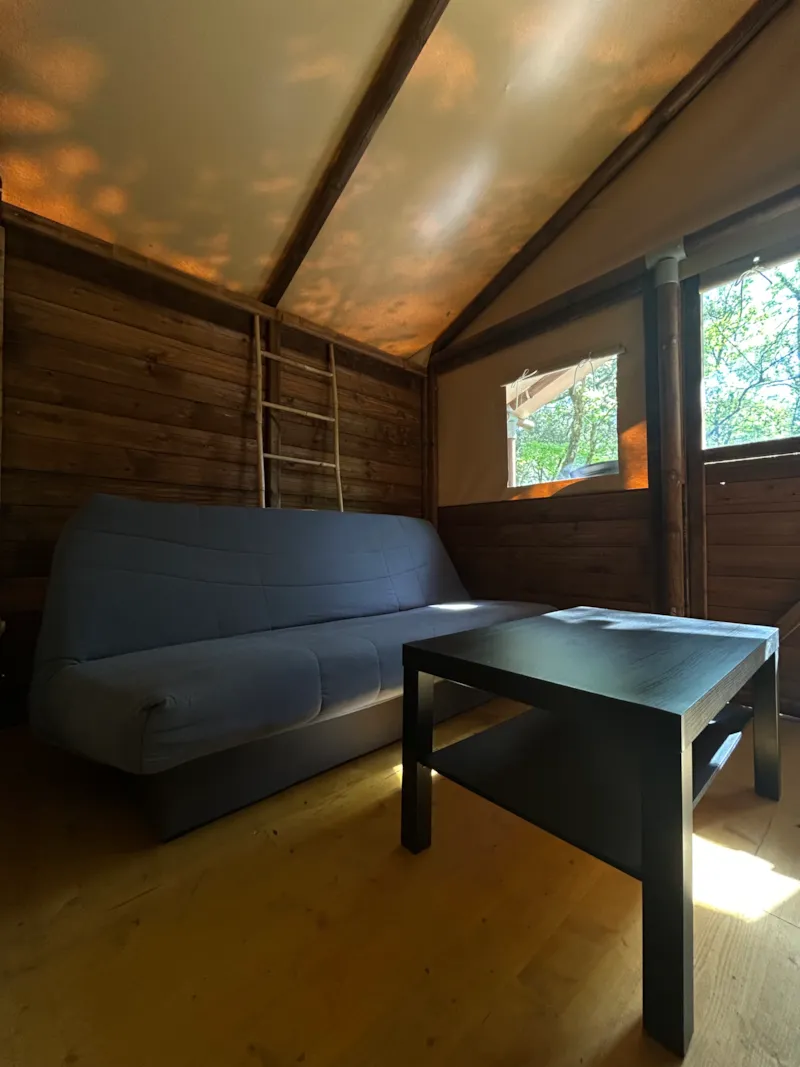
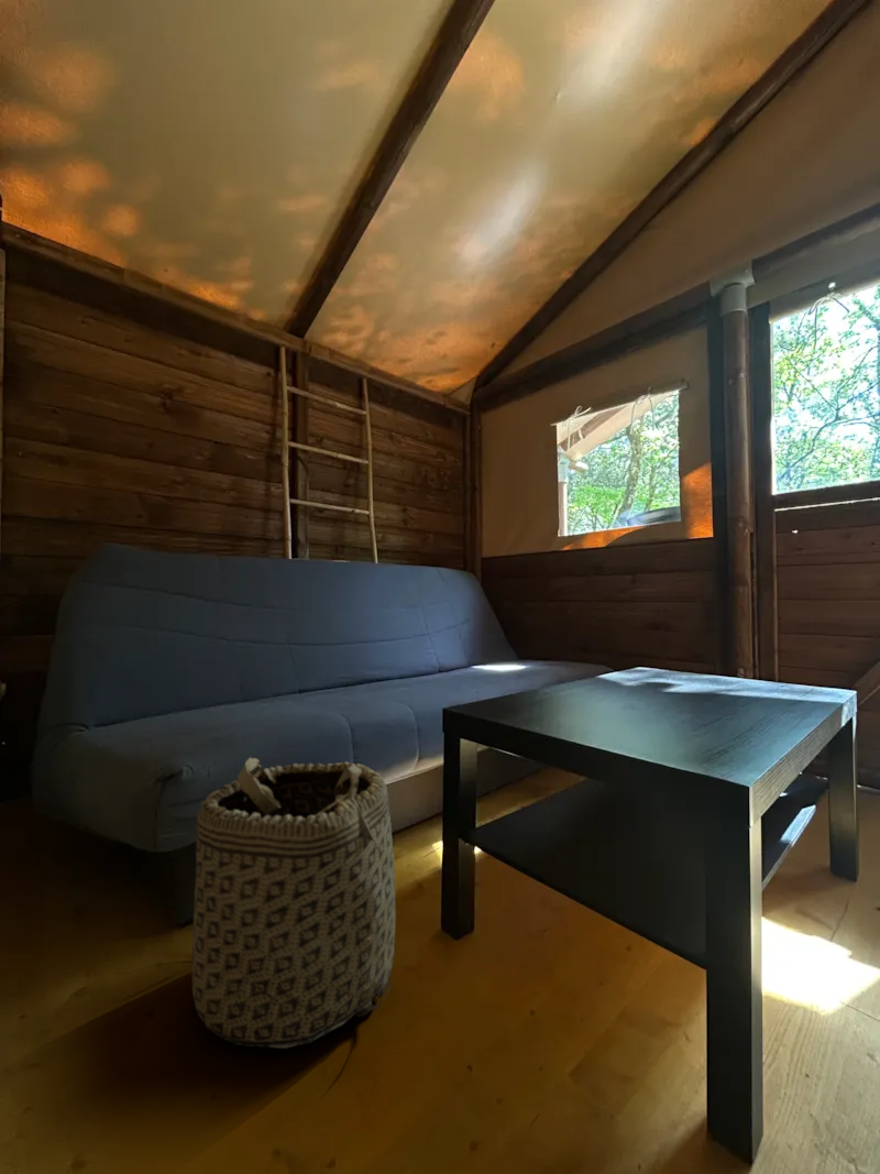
+ basket (293, 866)
